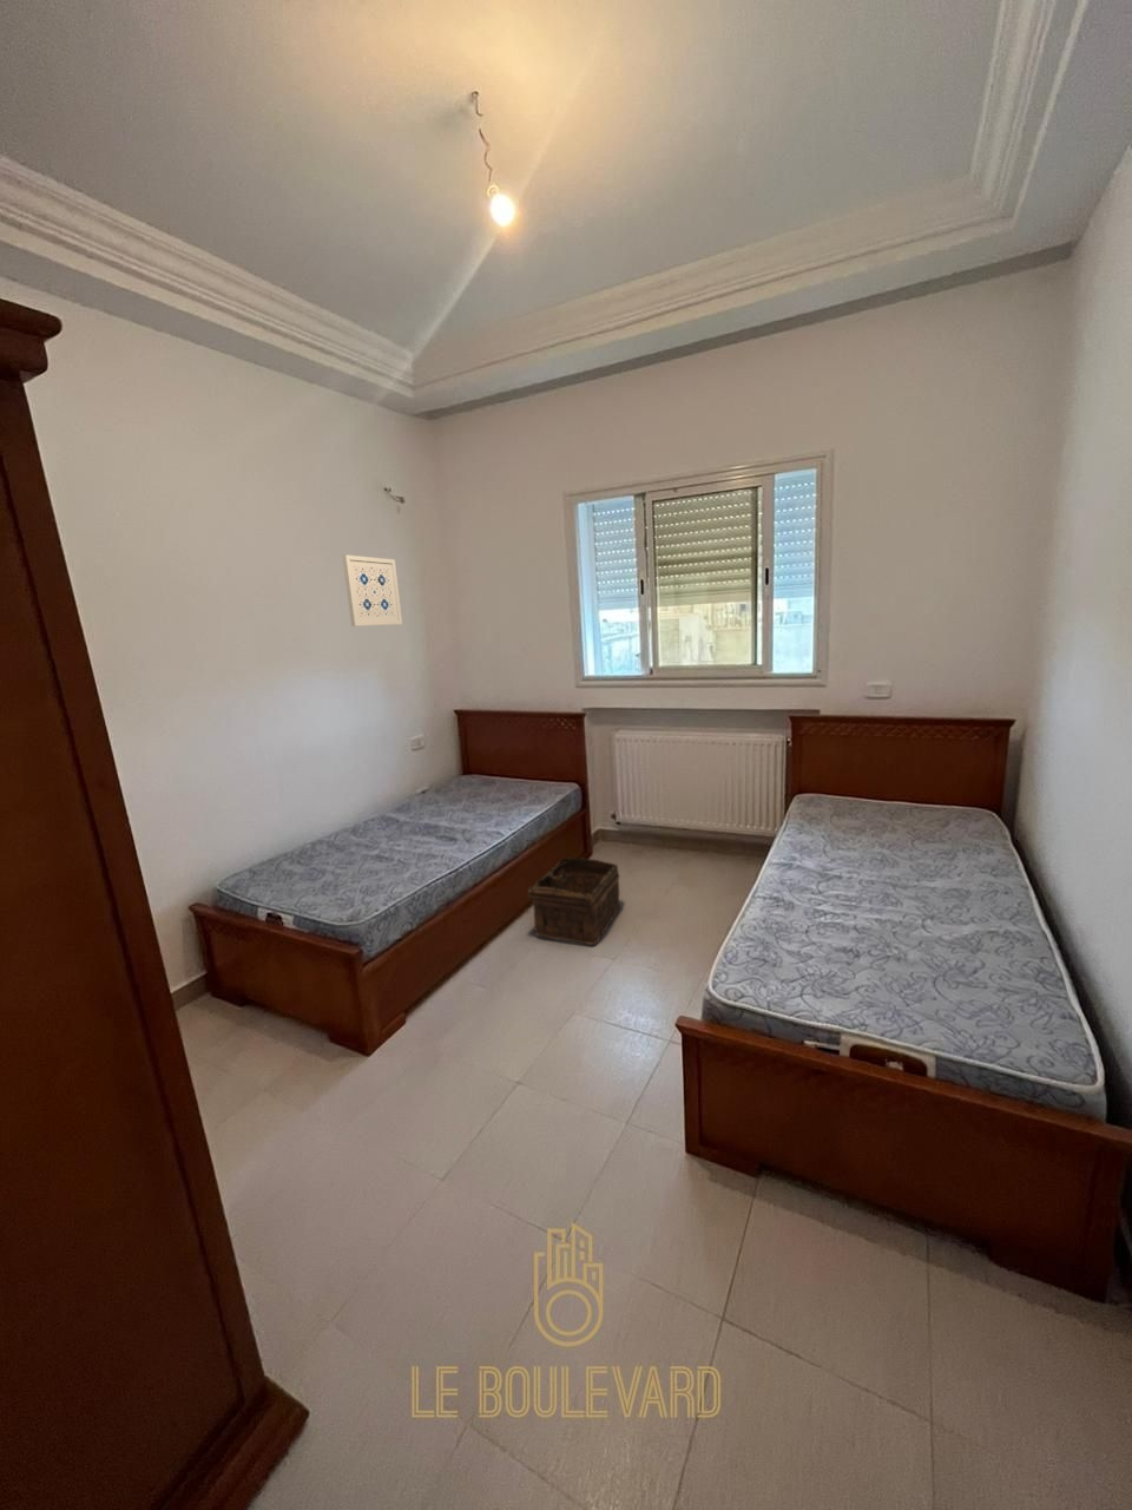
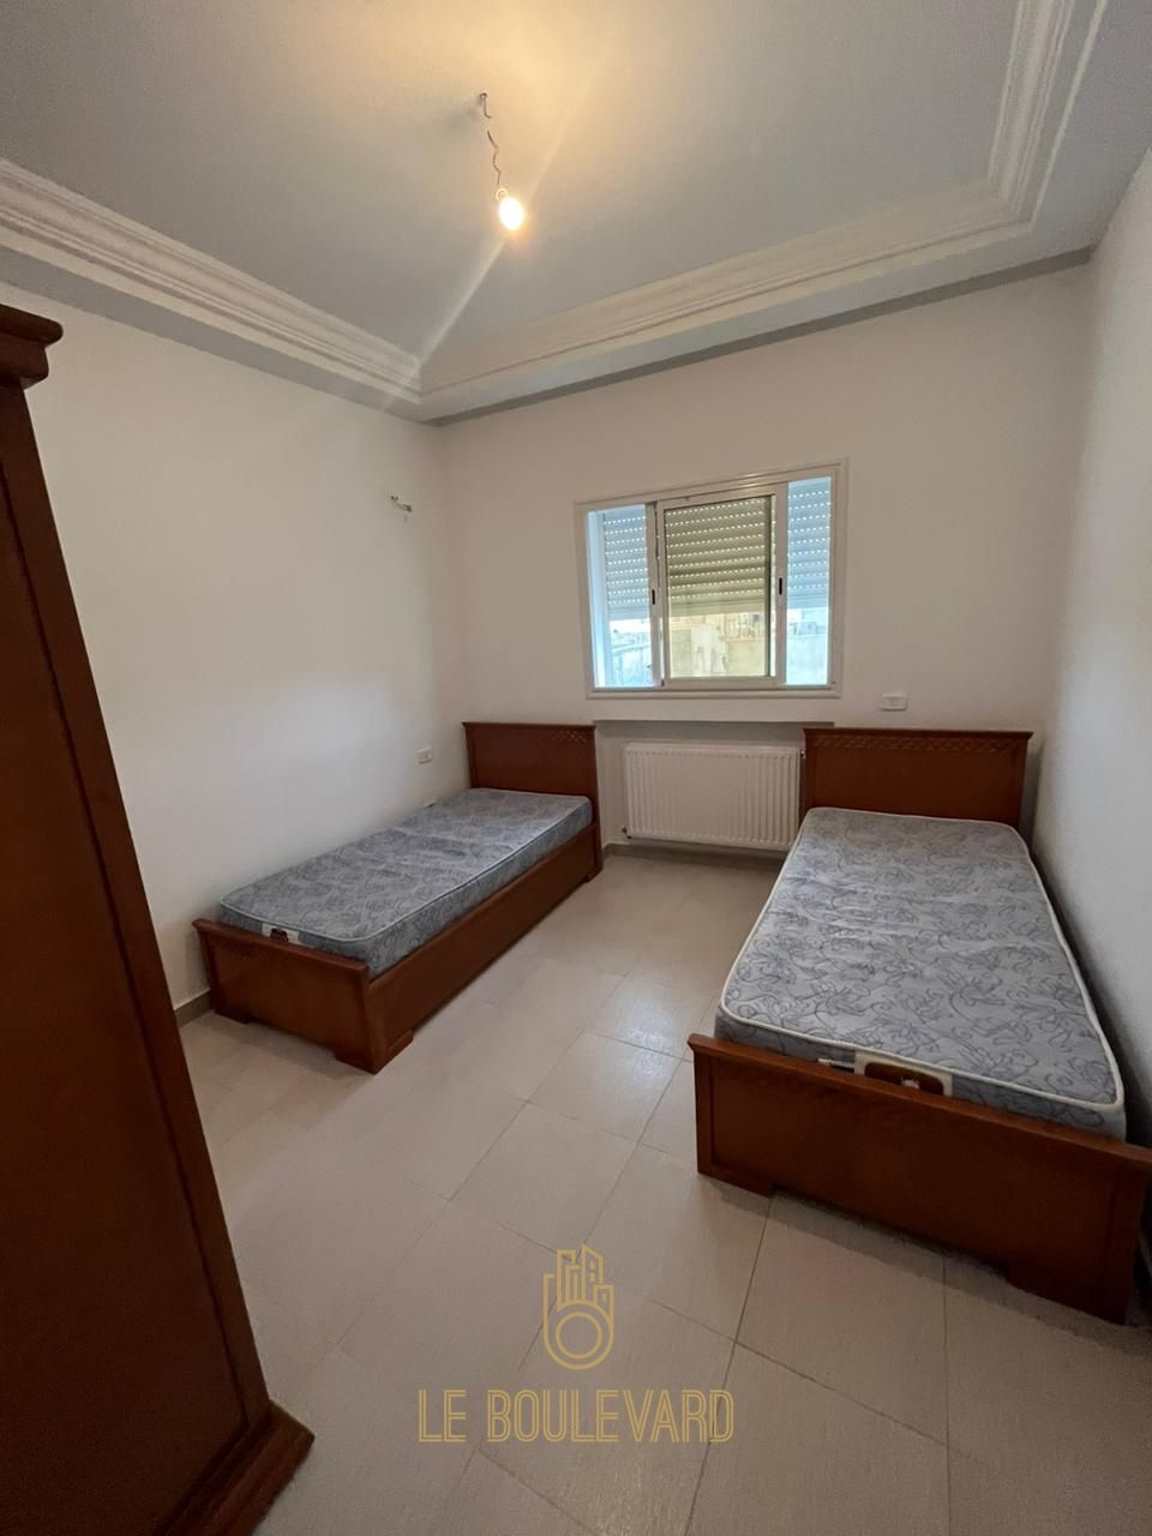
- basket (571, 892)
- wall art (373, 591)
